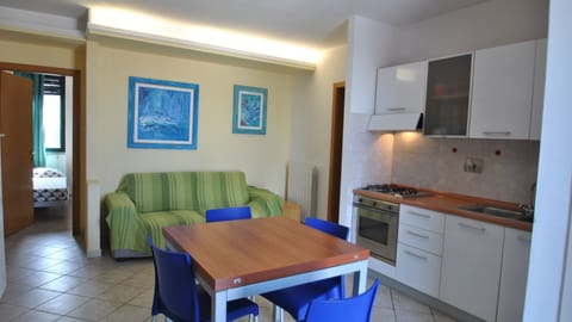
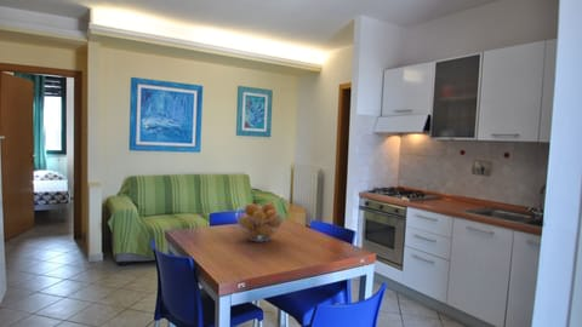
+ fruit basket (259, 220)
